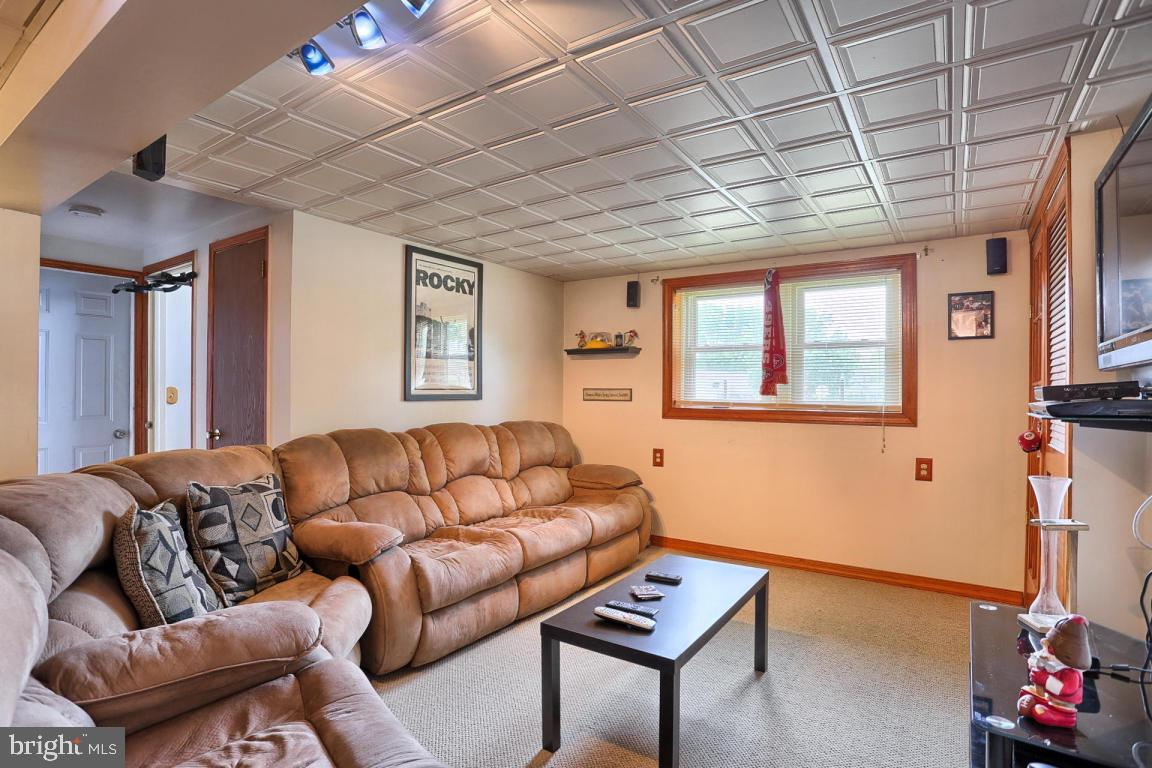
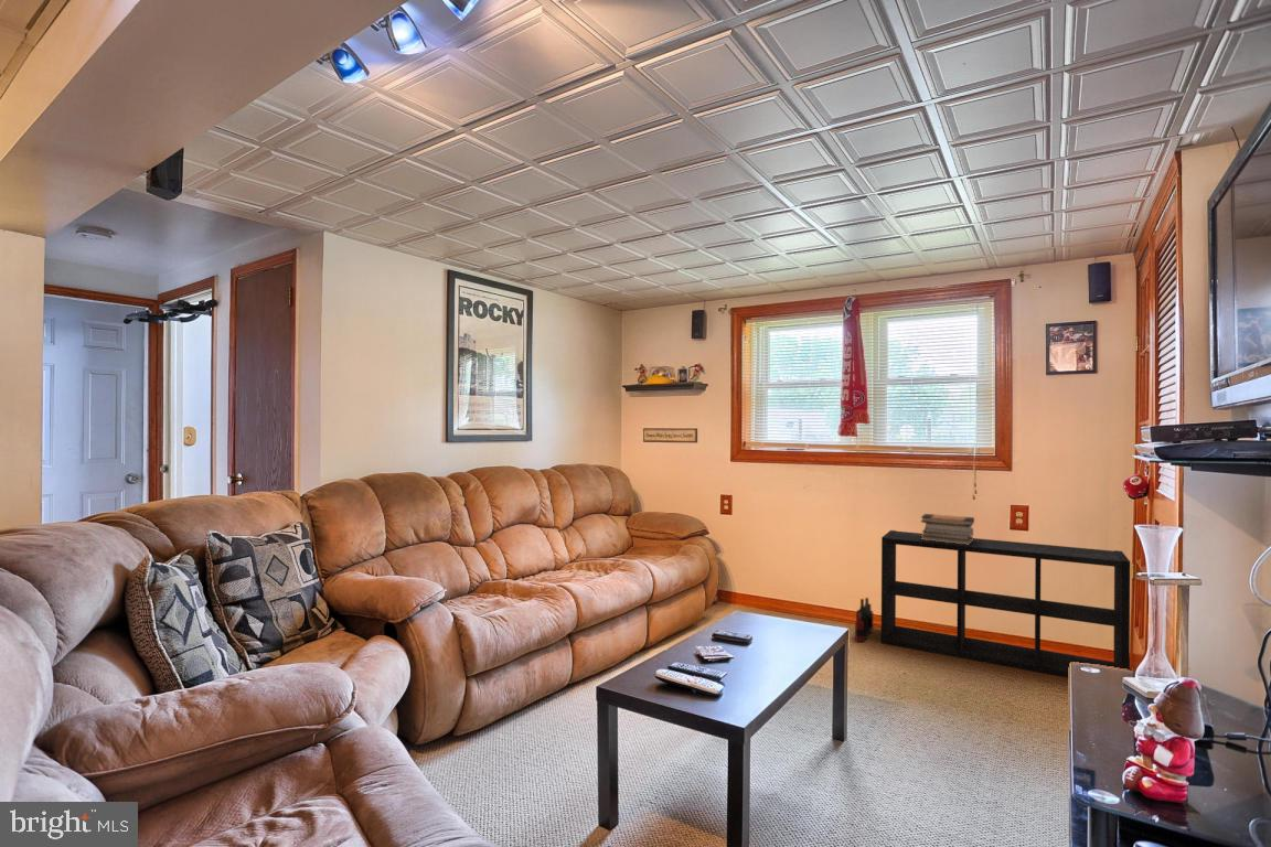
+ bookshelf (995, 599)
+ bottle collection (864, 614)
+ book stack (948, 528)
